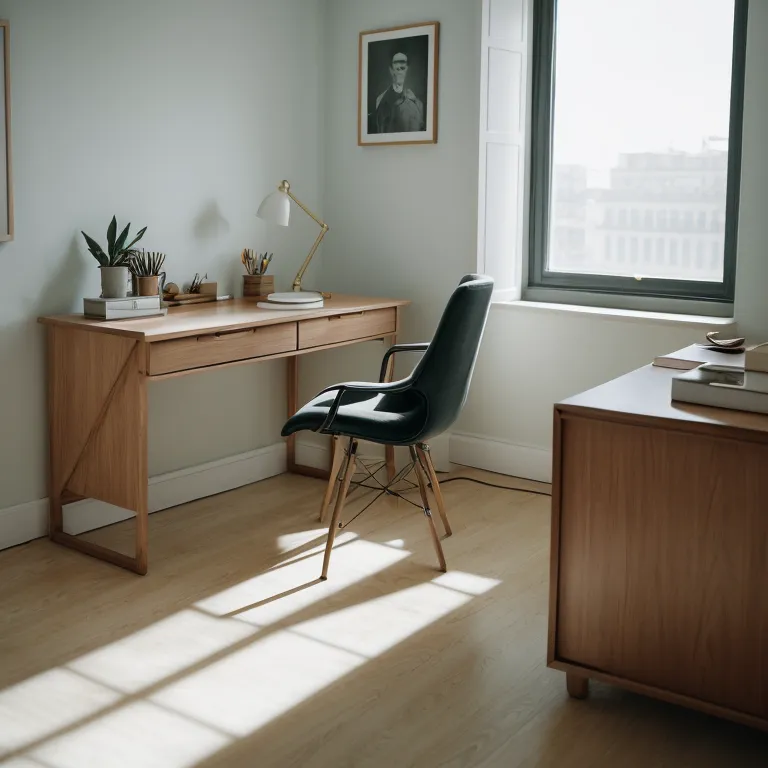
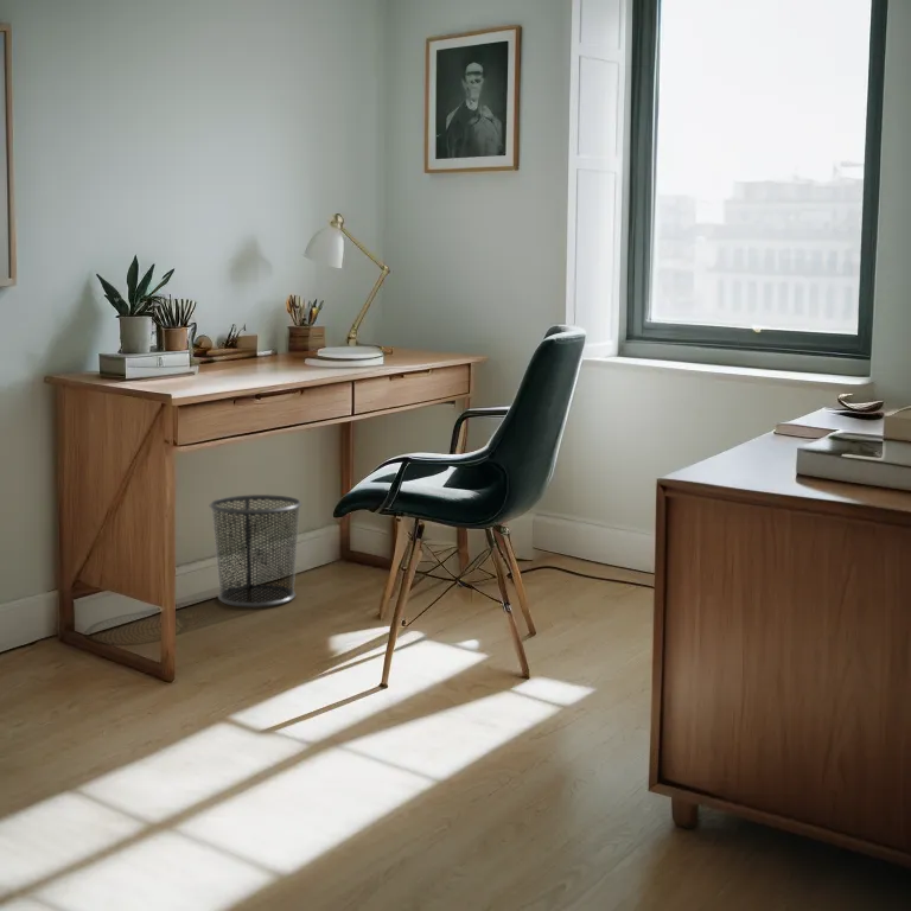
+ waste bin (256, 549)
